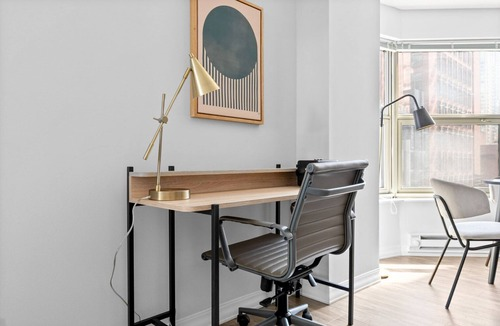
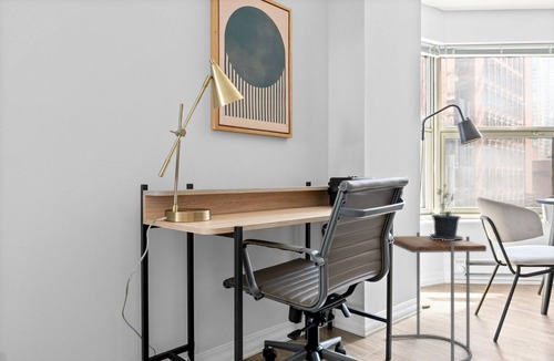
+ side table (419, 292)
+ potted plant (447, 212)
